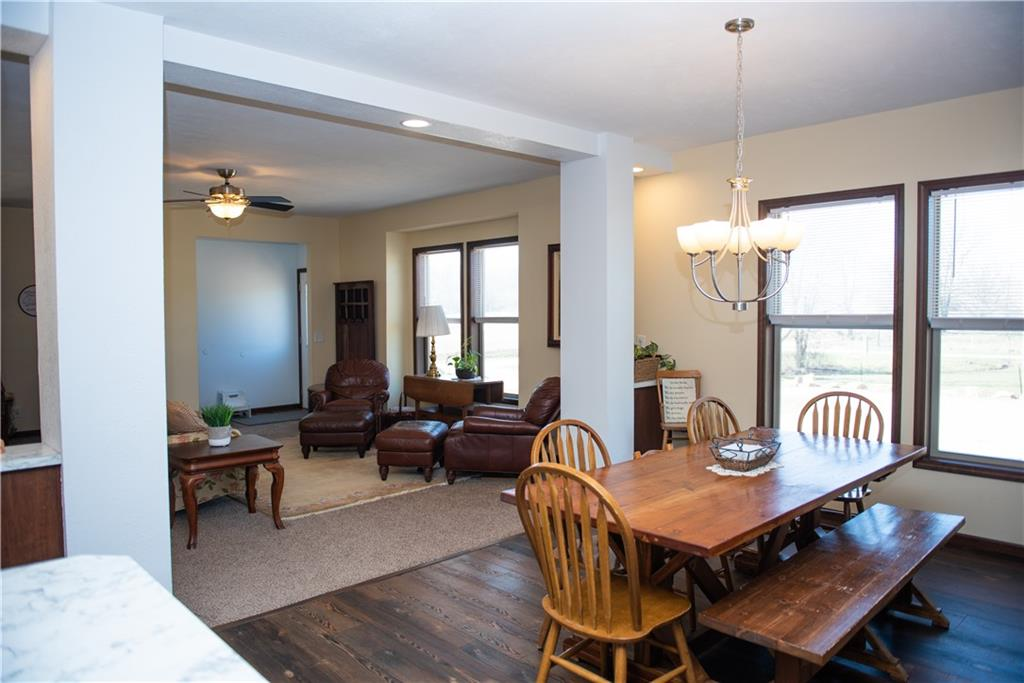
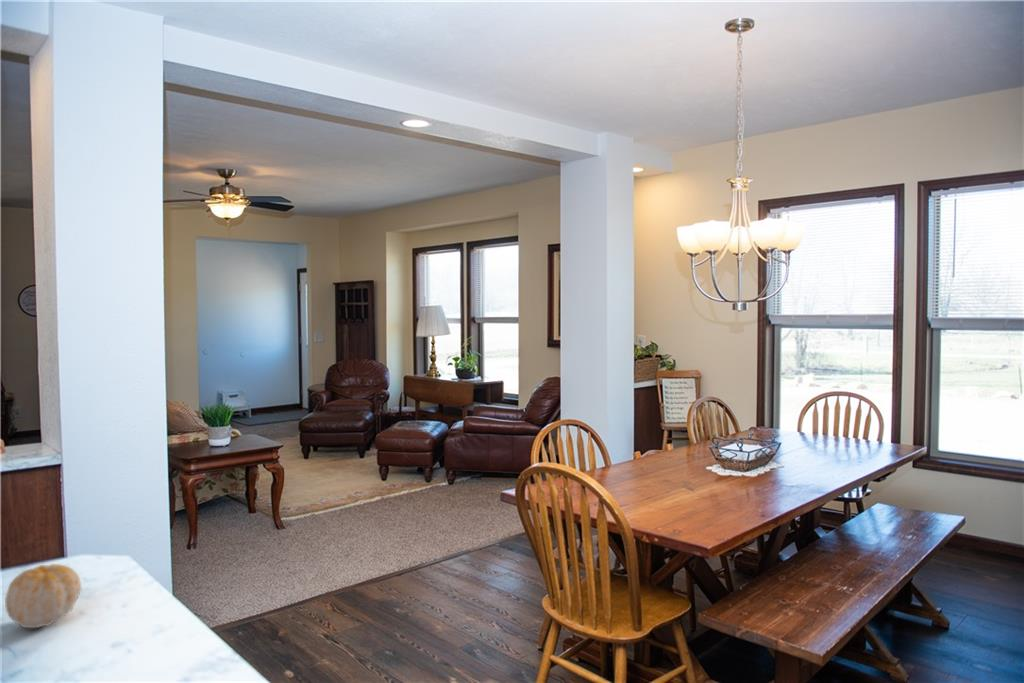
+ fruit (43, 595)
